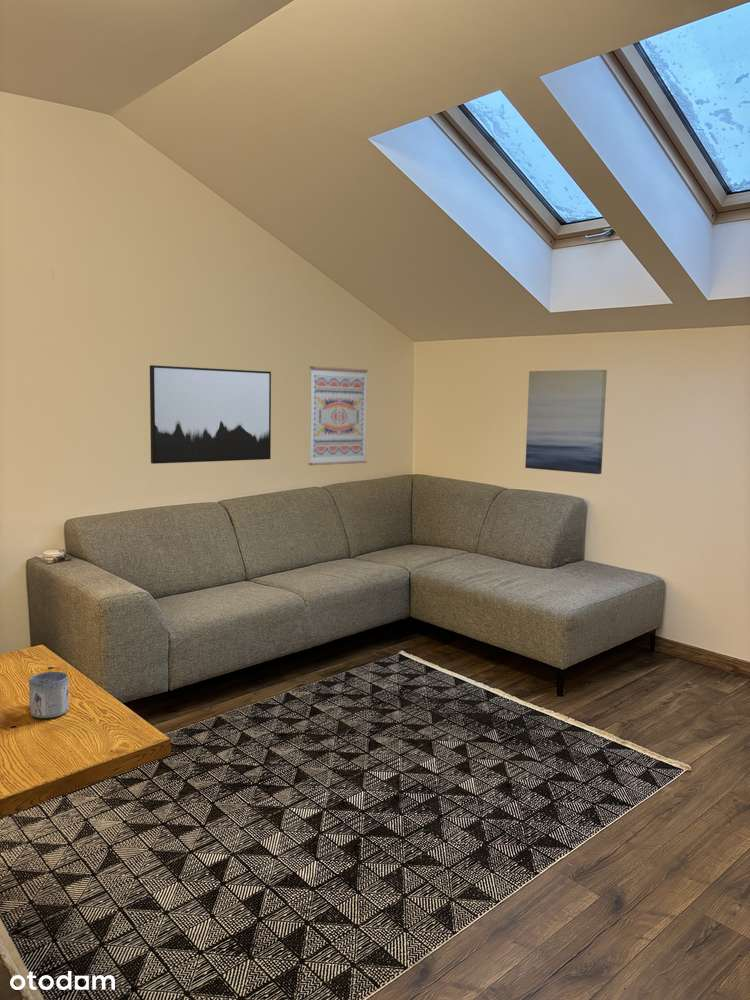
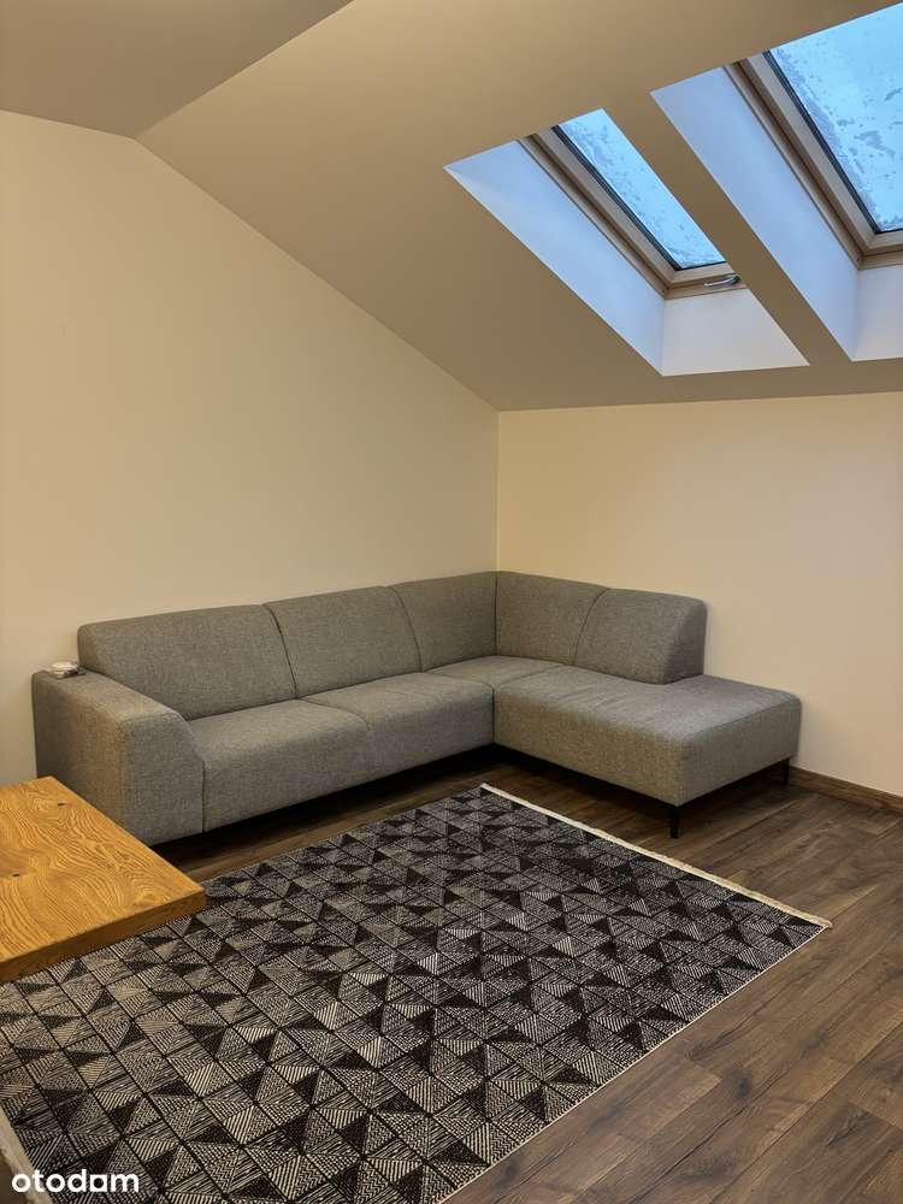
- wall art (564, 421)
- wall art (339, 416)
- wall art (213, 415)
- mug (46, 692)
